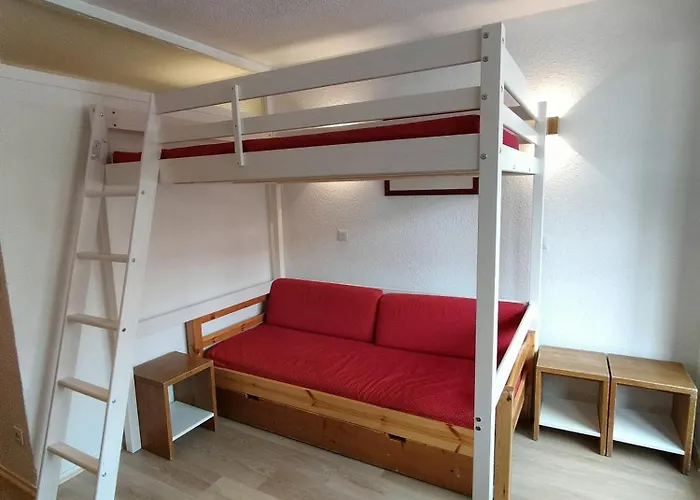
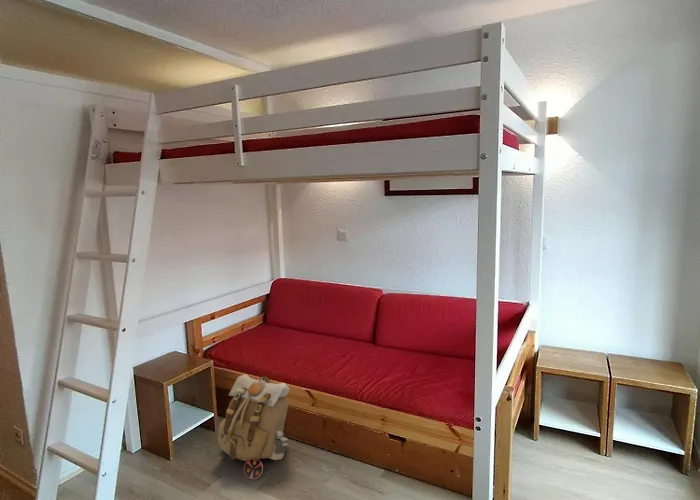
+ backpack (253, 419)
